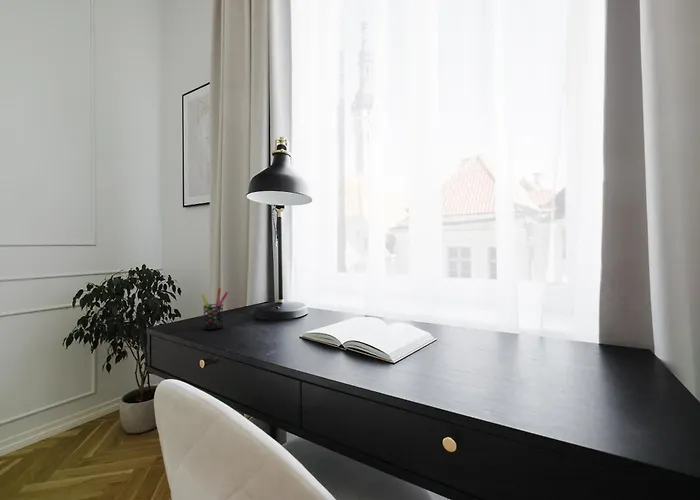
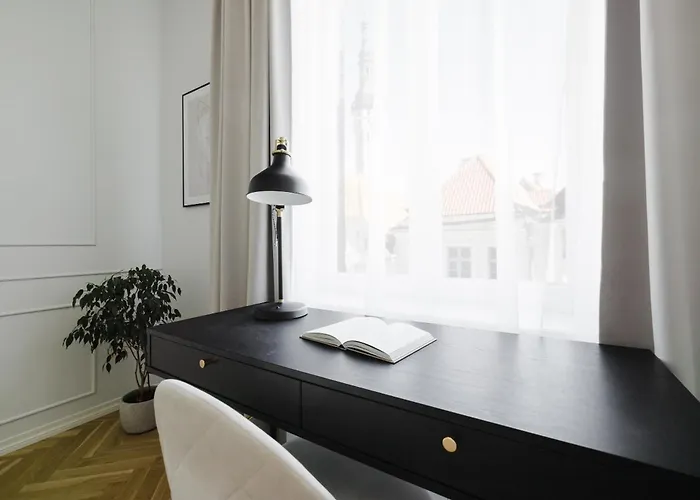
- pen holder (212, 308)
